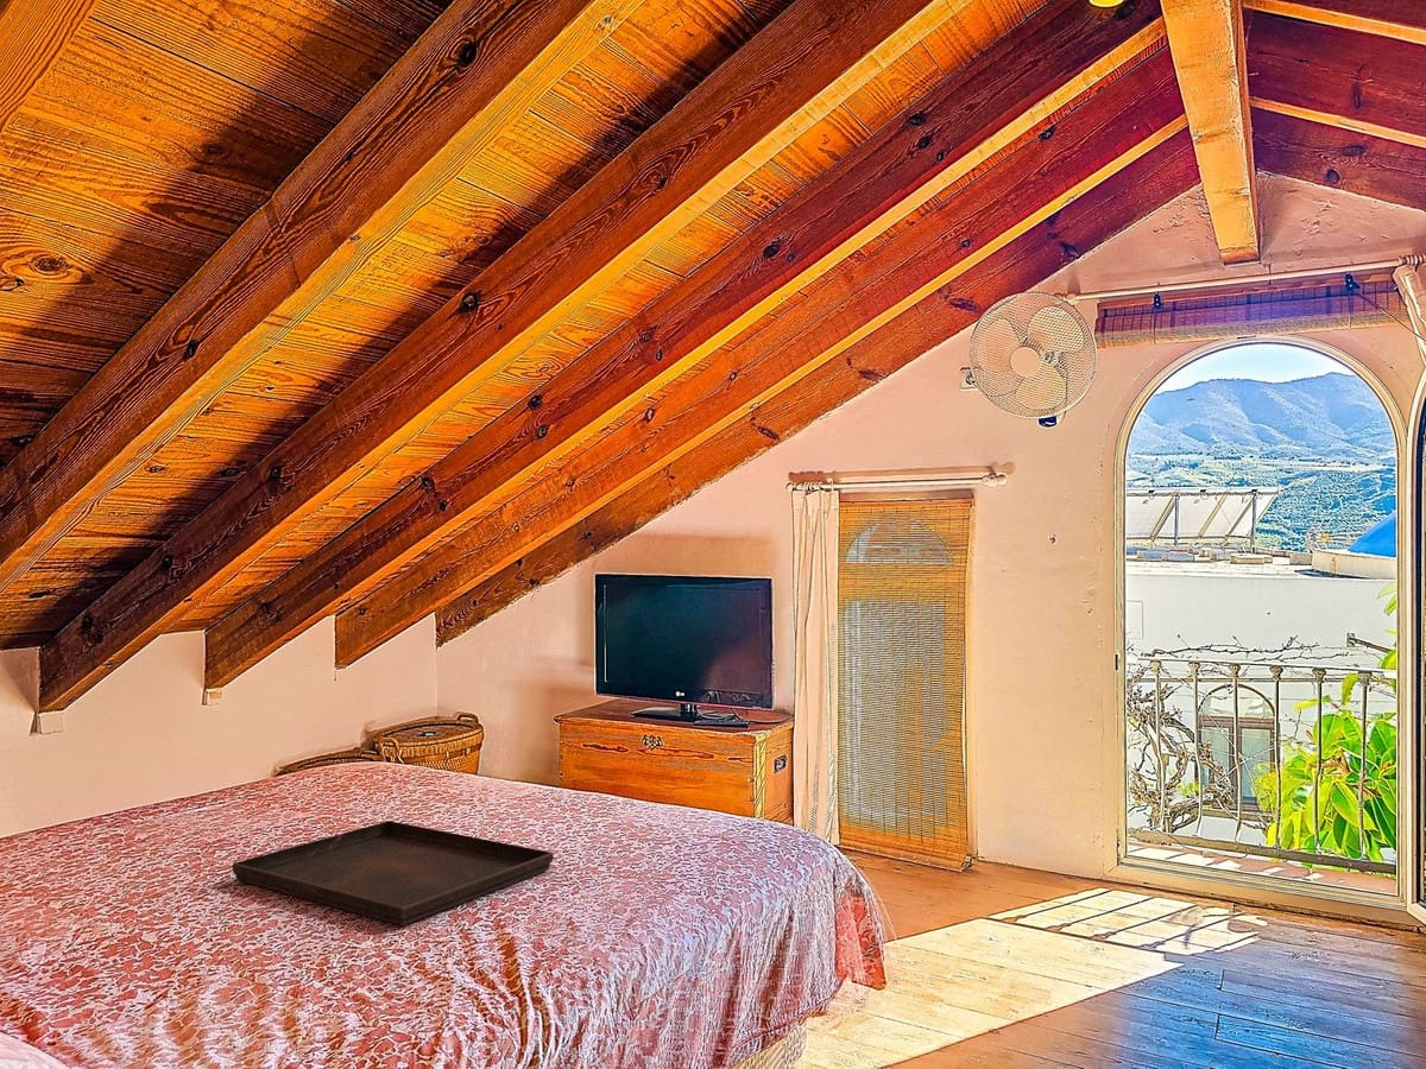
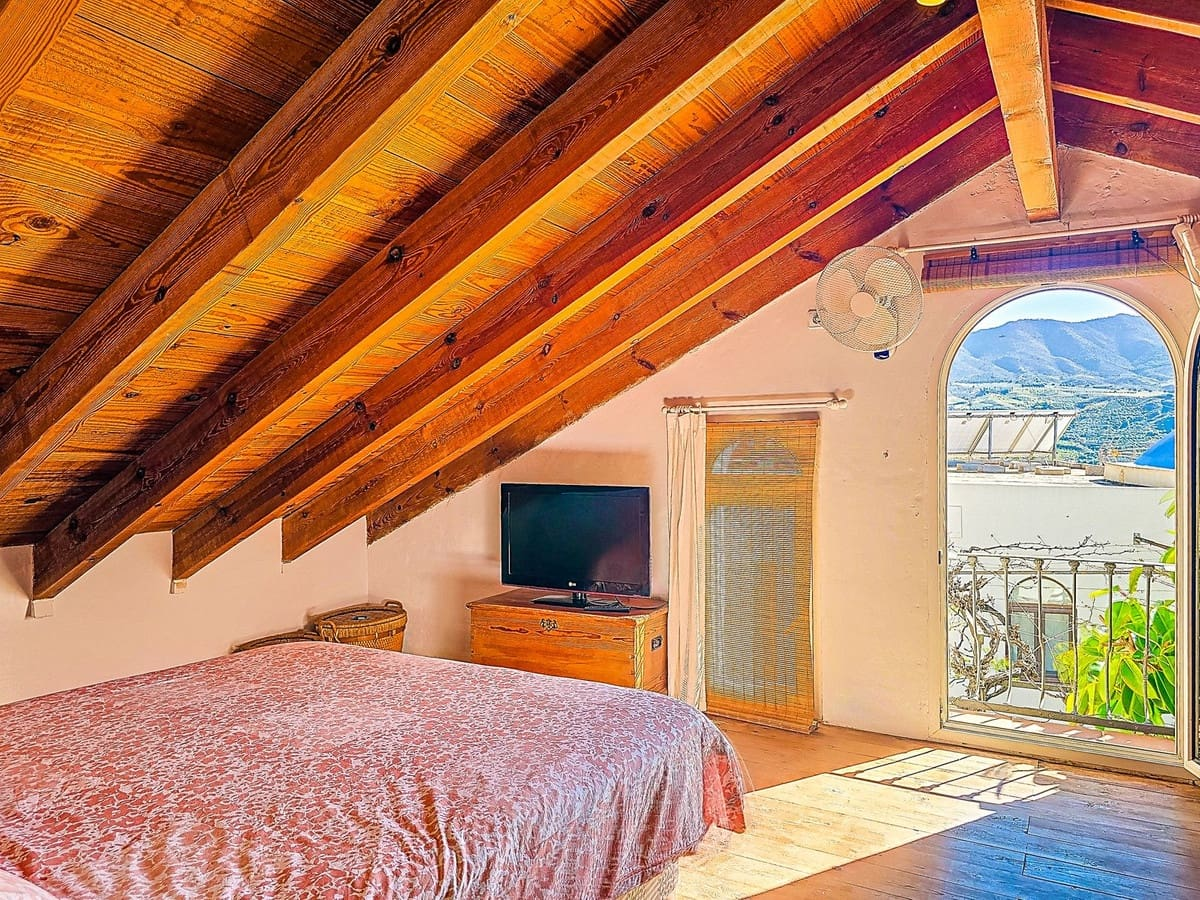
- serving tray (395, 866)
